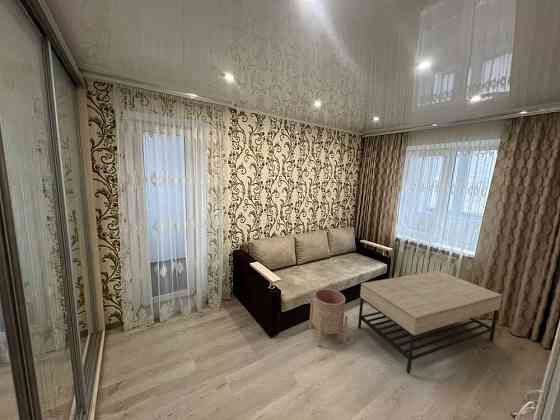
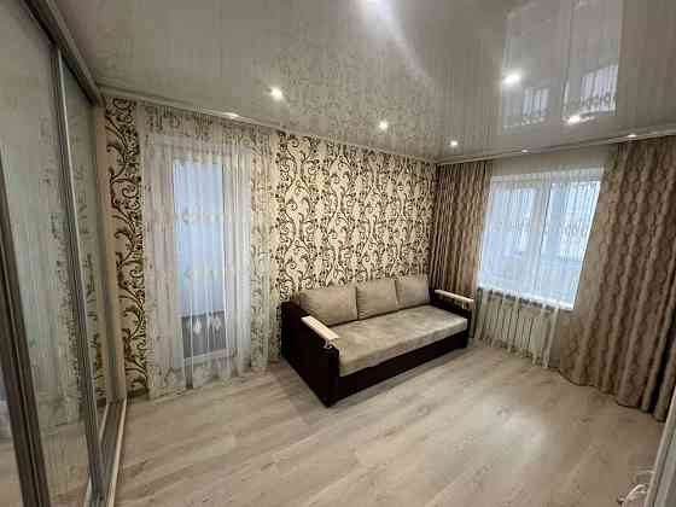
- planter (327, 315)
- coffee table (426, 311)
